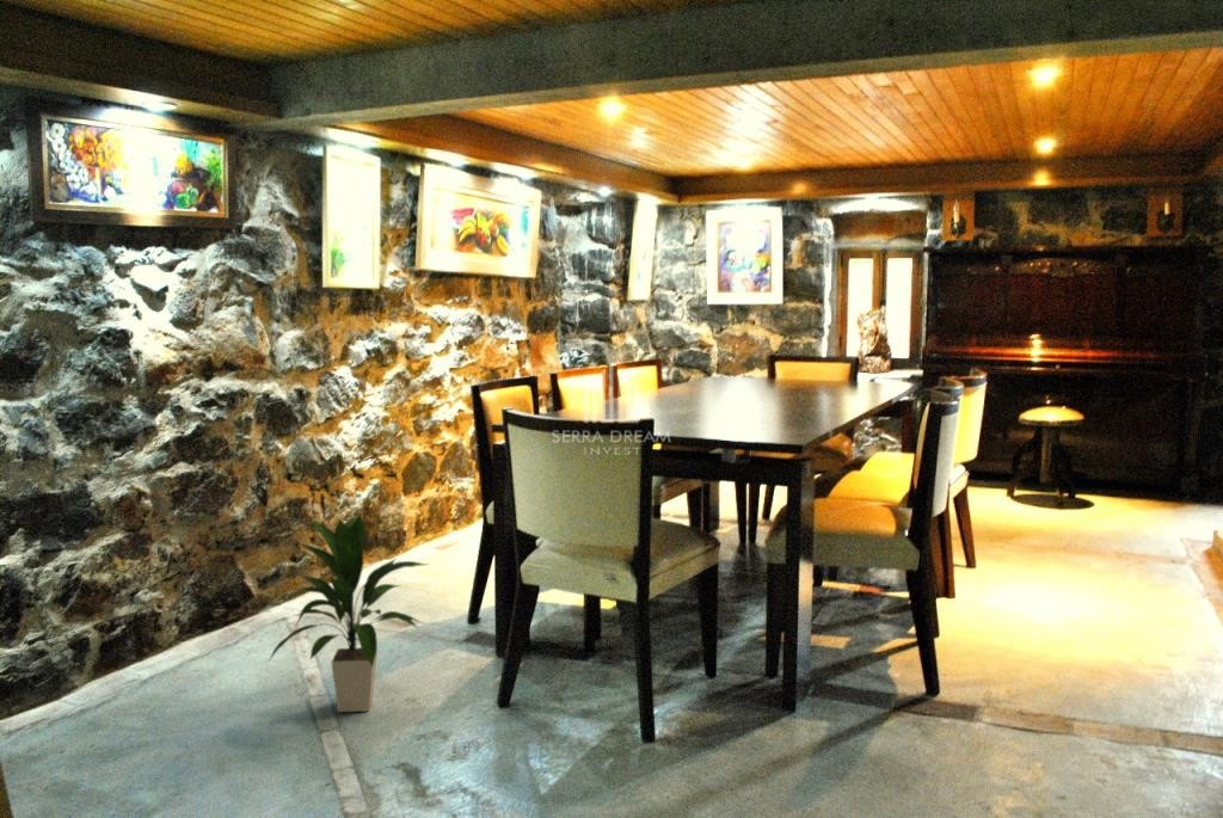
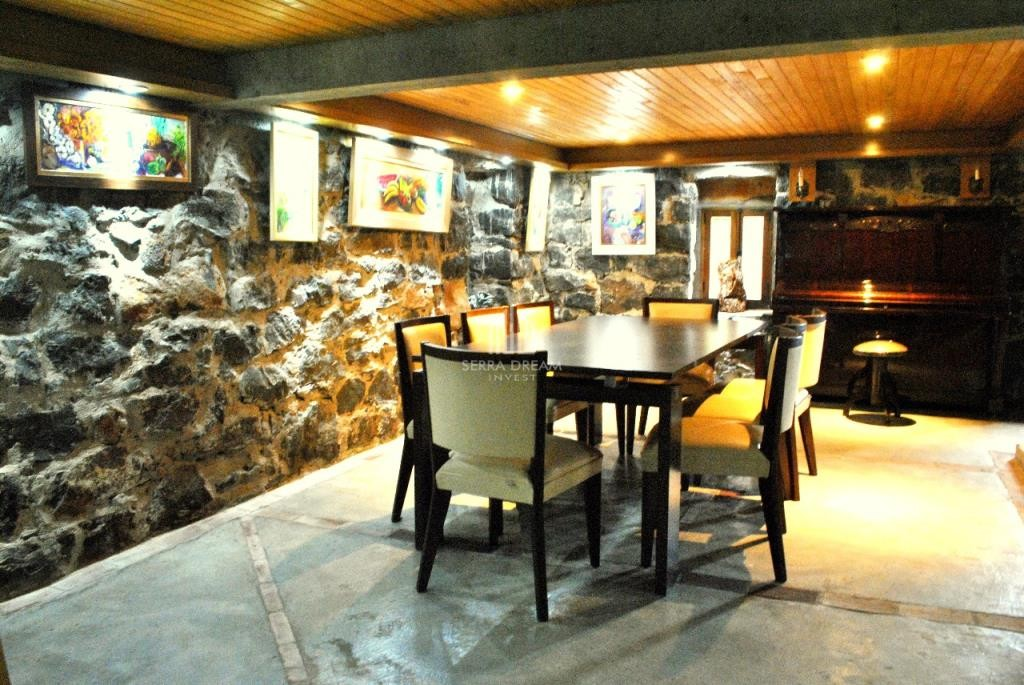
- indoor plant (348, 607)
